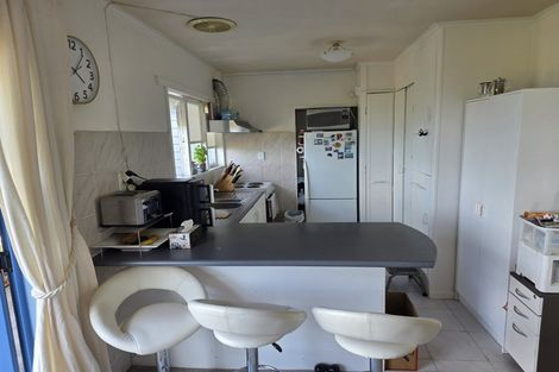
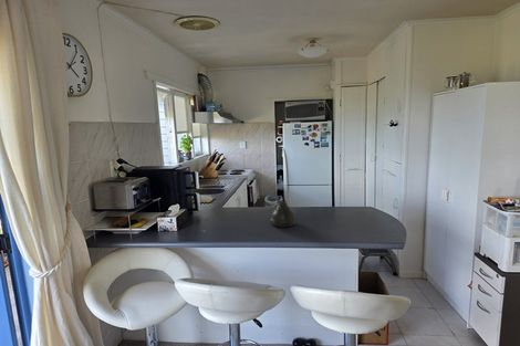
+ teapot (282, 210)
